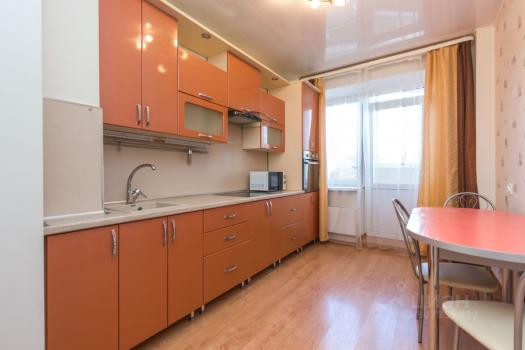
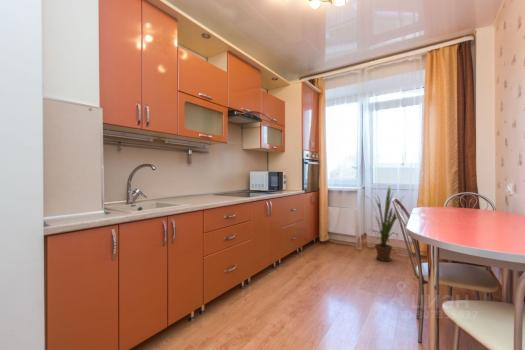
+ house plant (382, 222)
